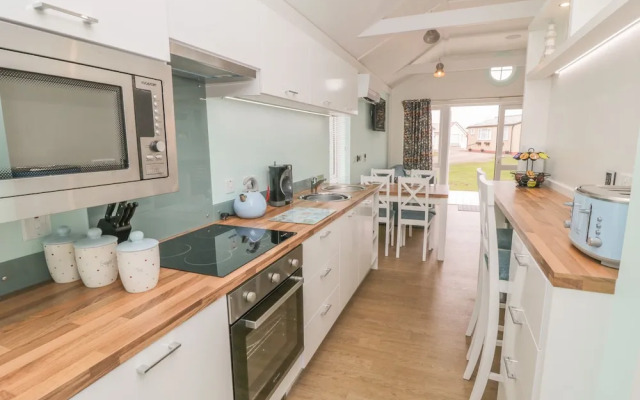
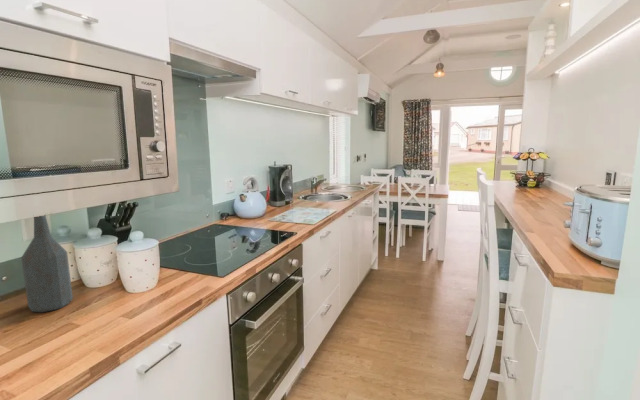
+ bottle (44, 255)
